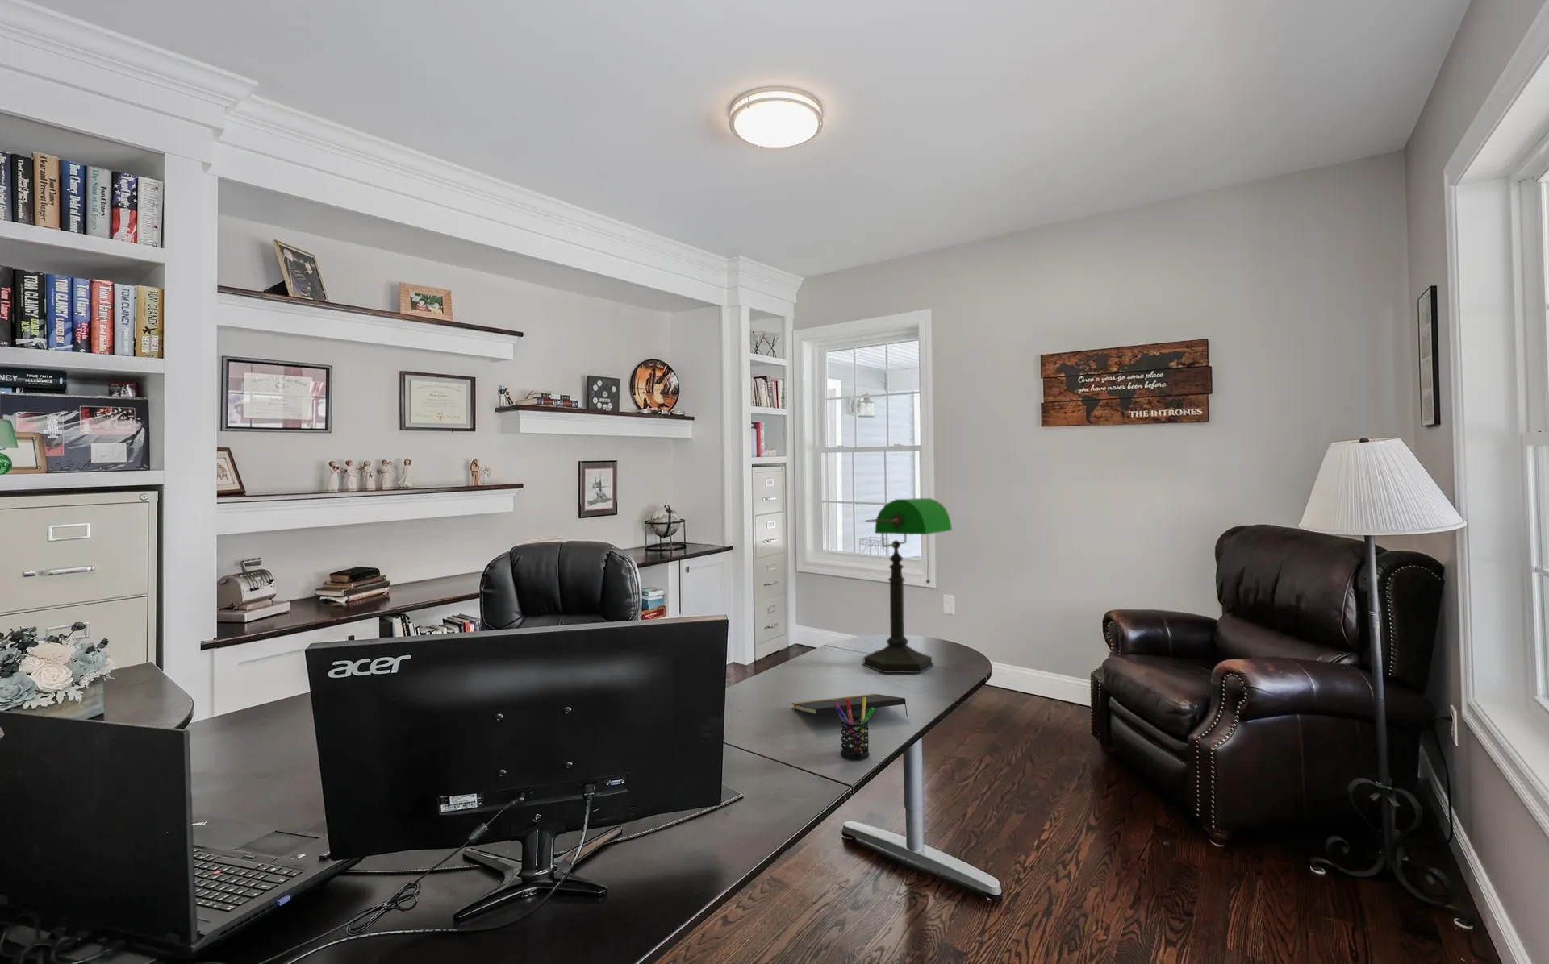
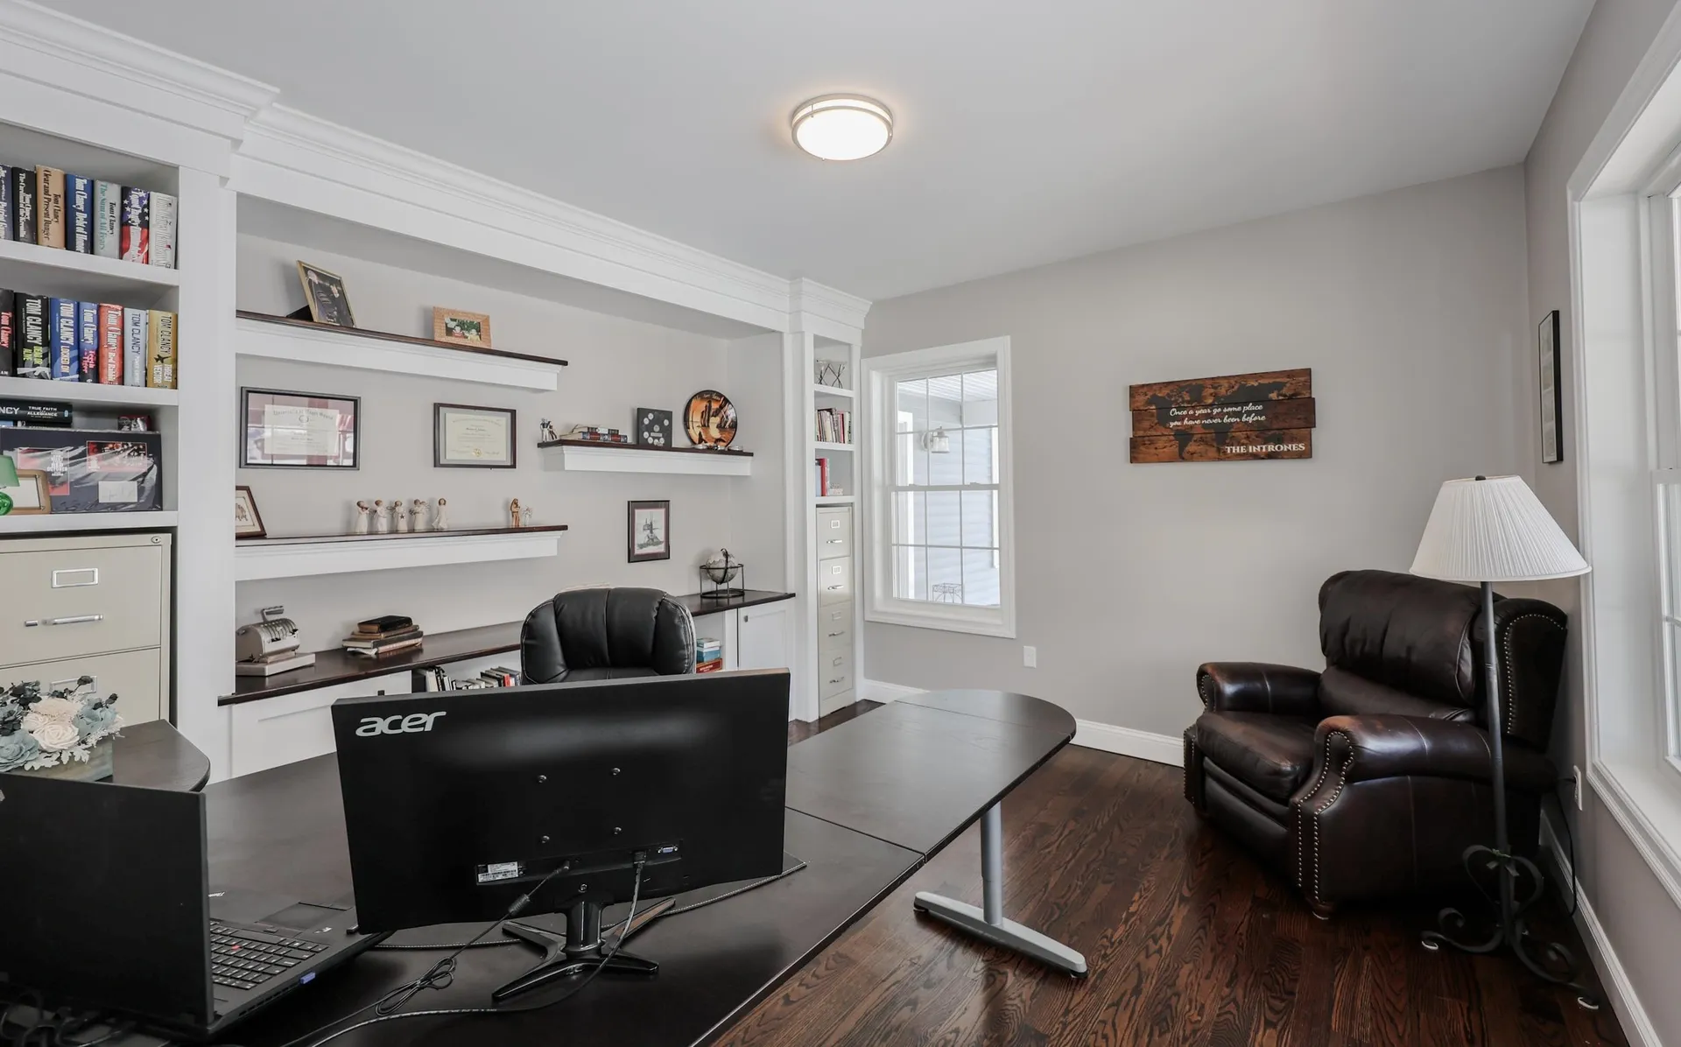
- notepad (846, 704)
- pen holder (856, 725)
- desk lamp (902, 582)
